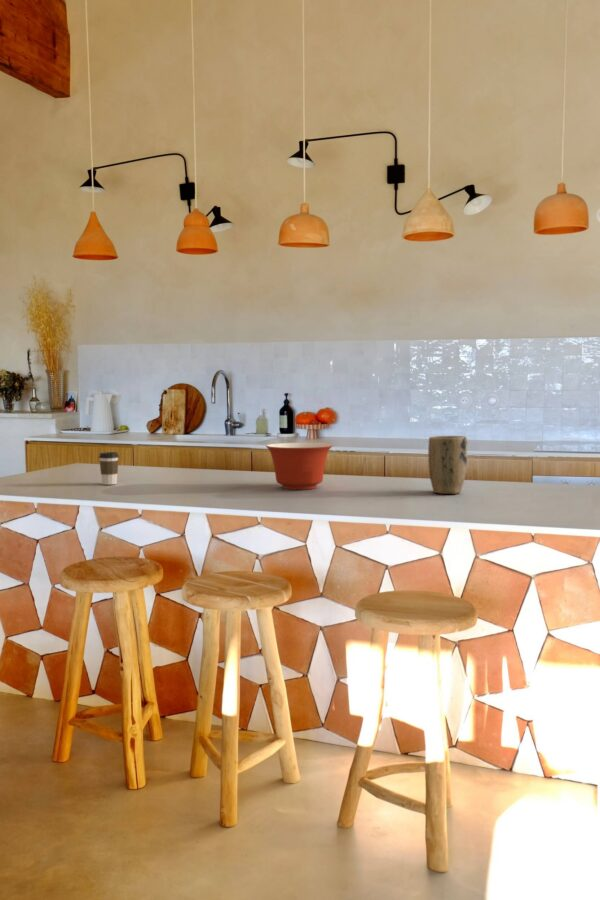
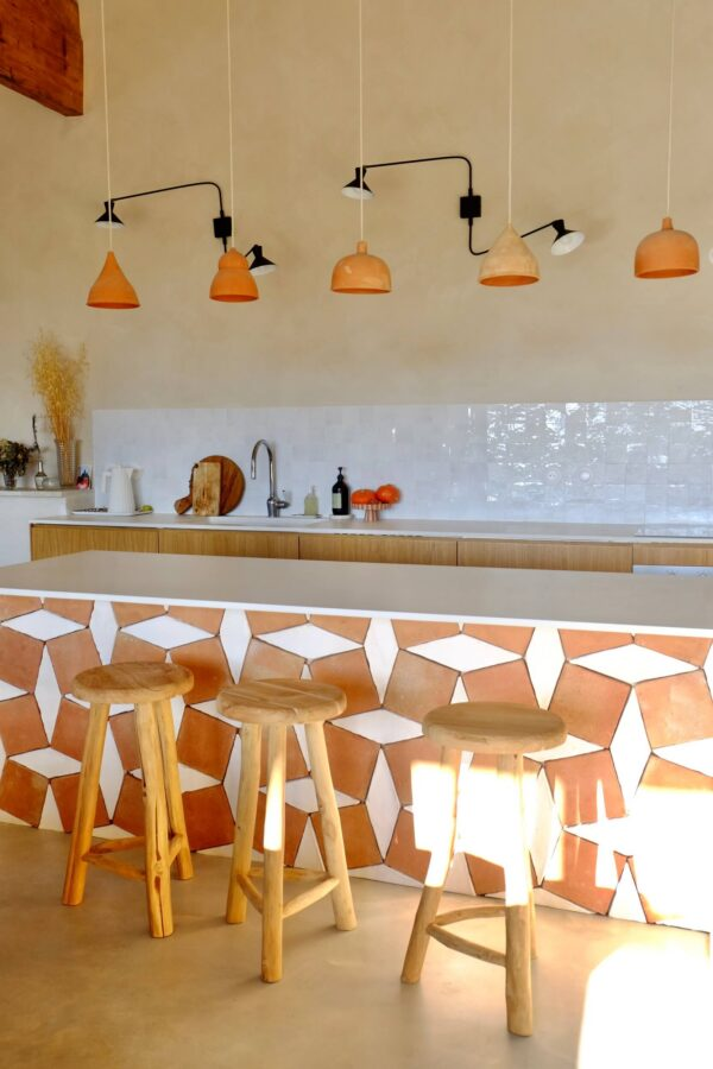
- mixing bowl (299, 466)
- plant pot (447, 464)
- coffee cup (109, 468)
